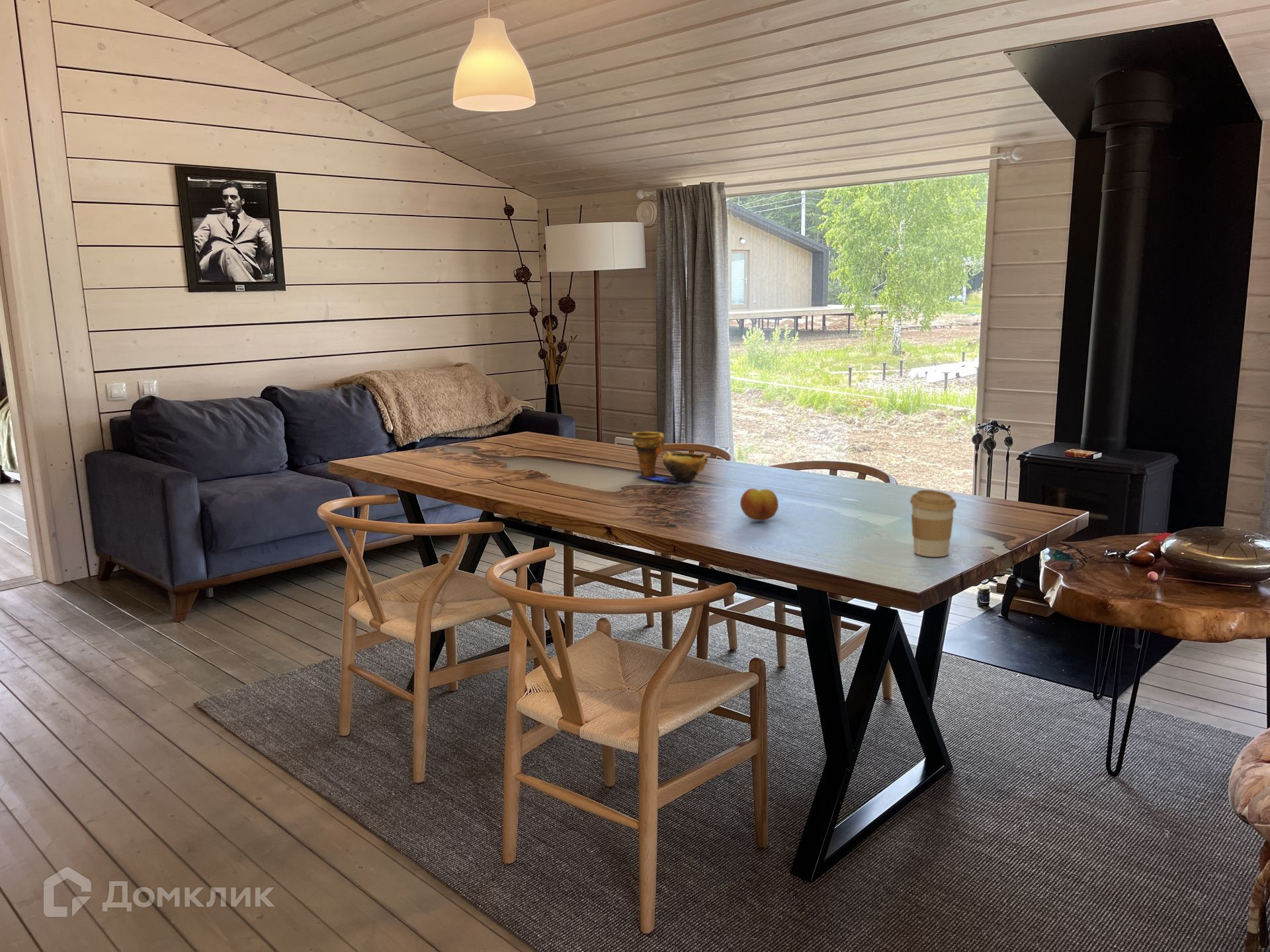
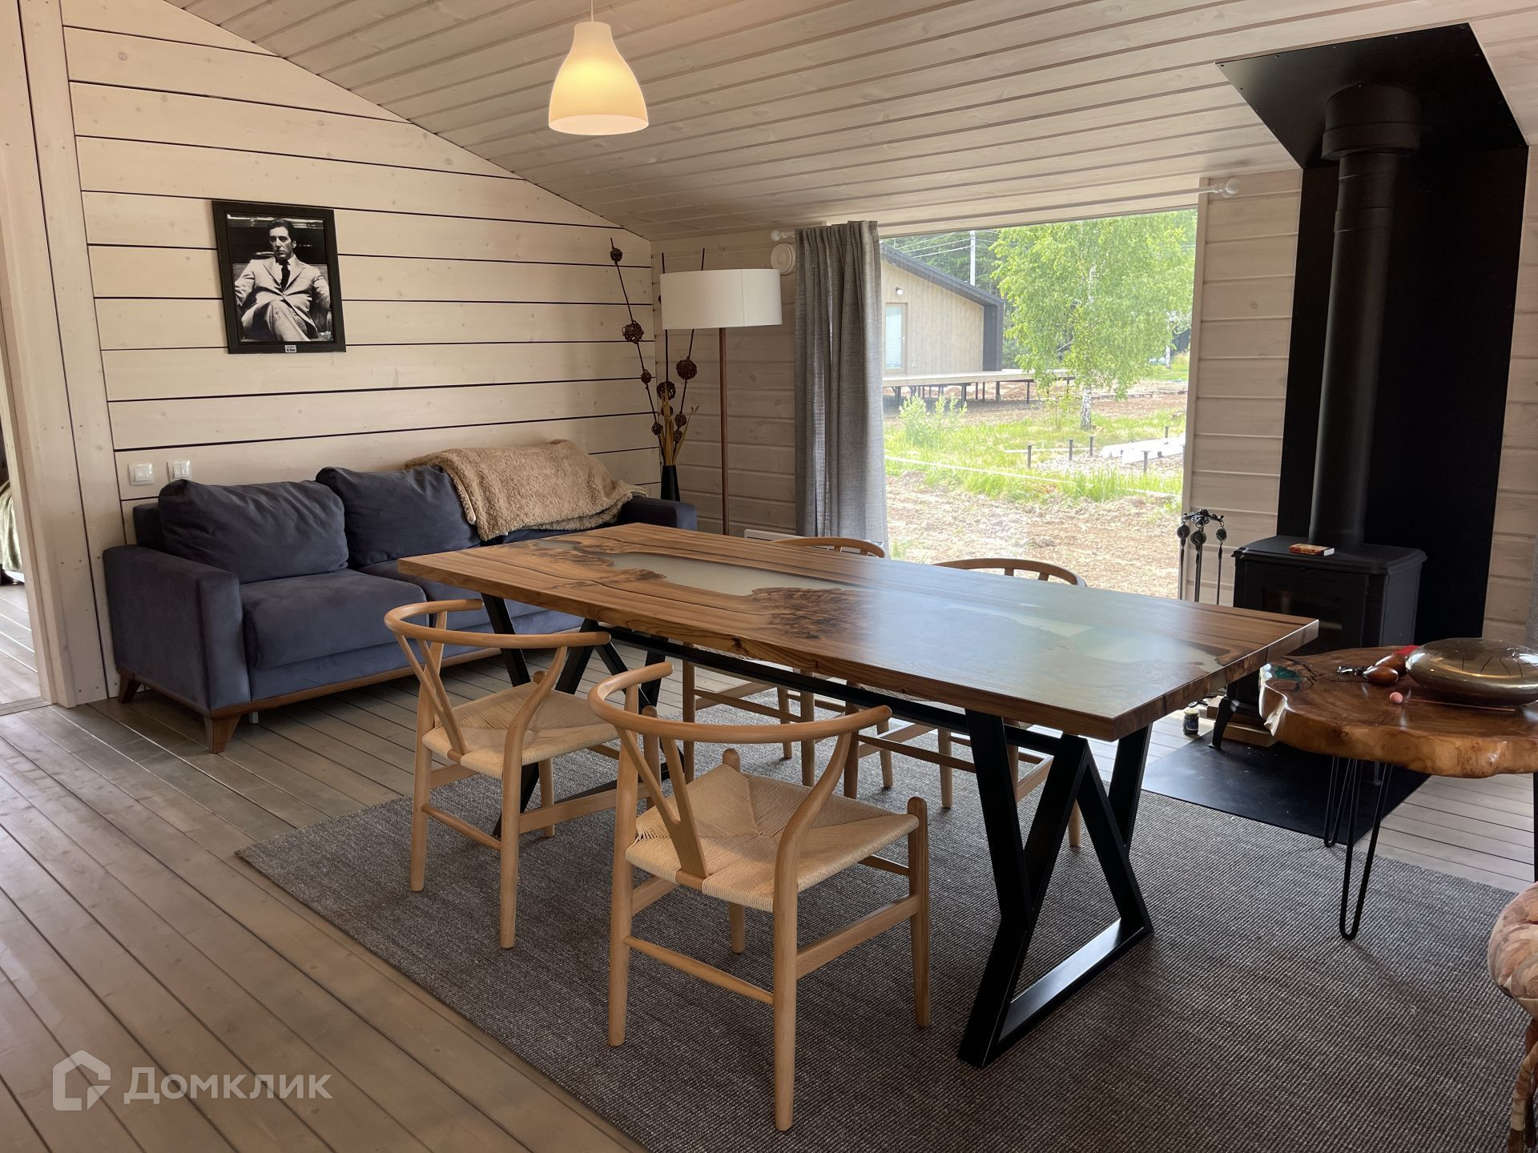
- coffee cup (932, 522)
- fruit (759, 504)
- decorative bowl (669, 457)
